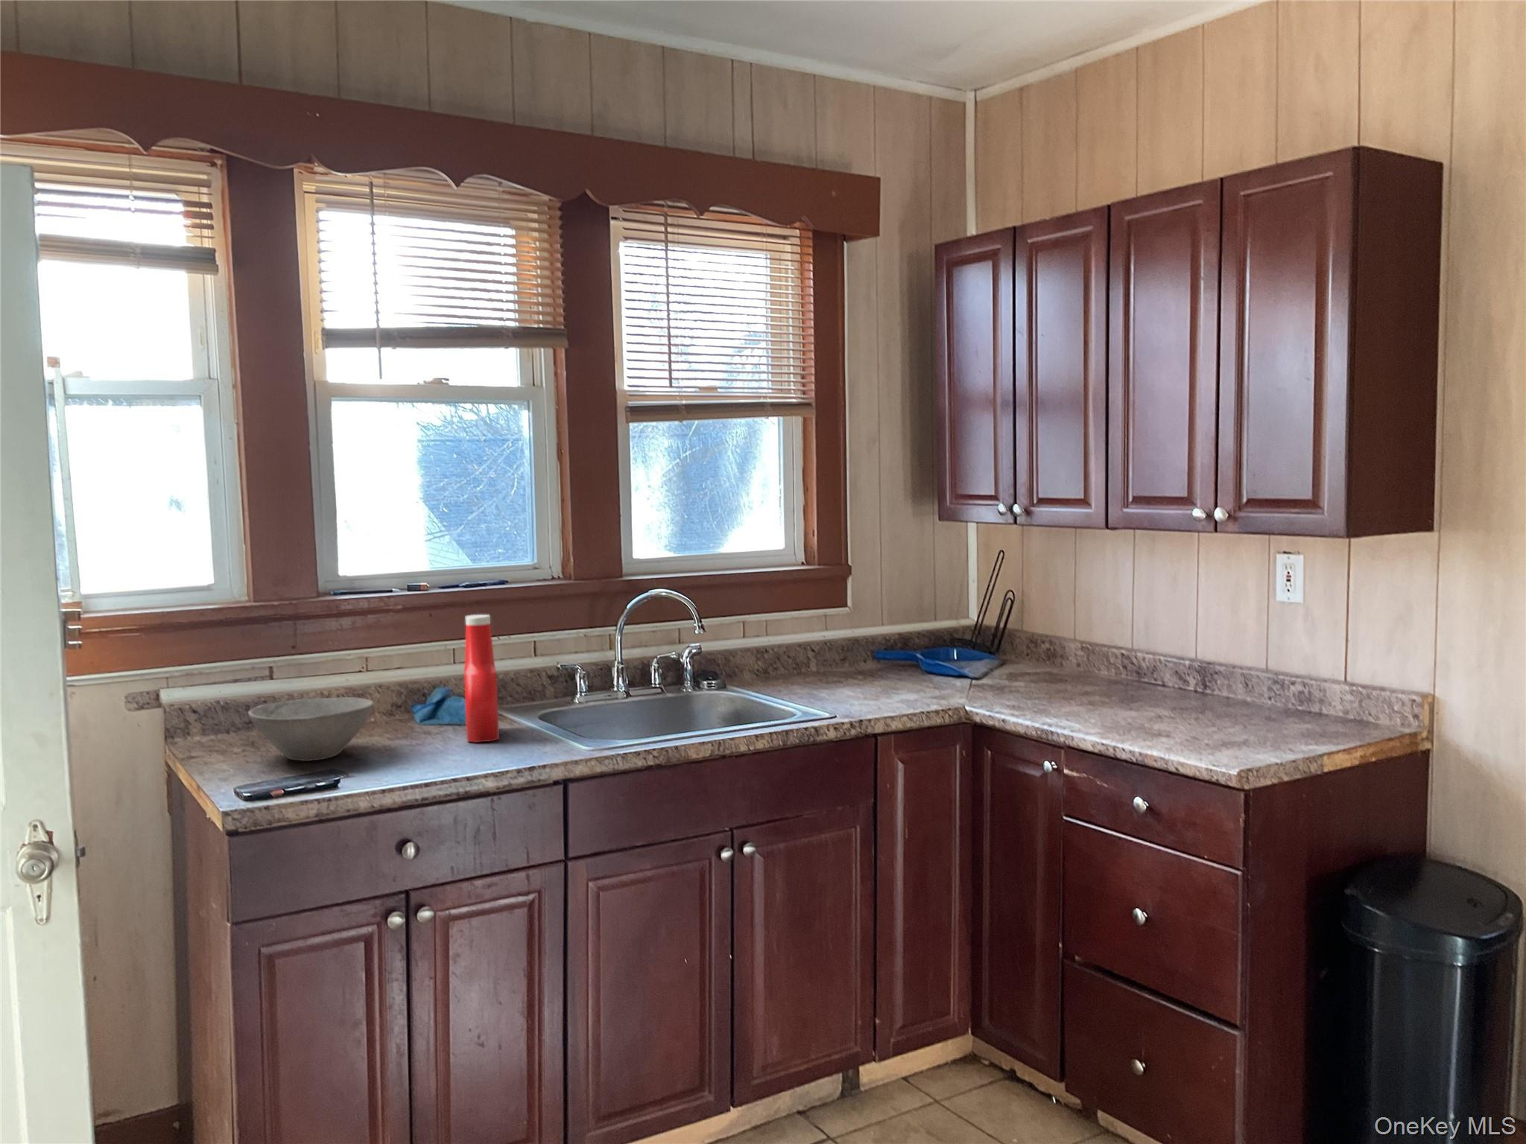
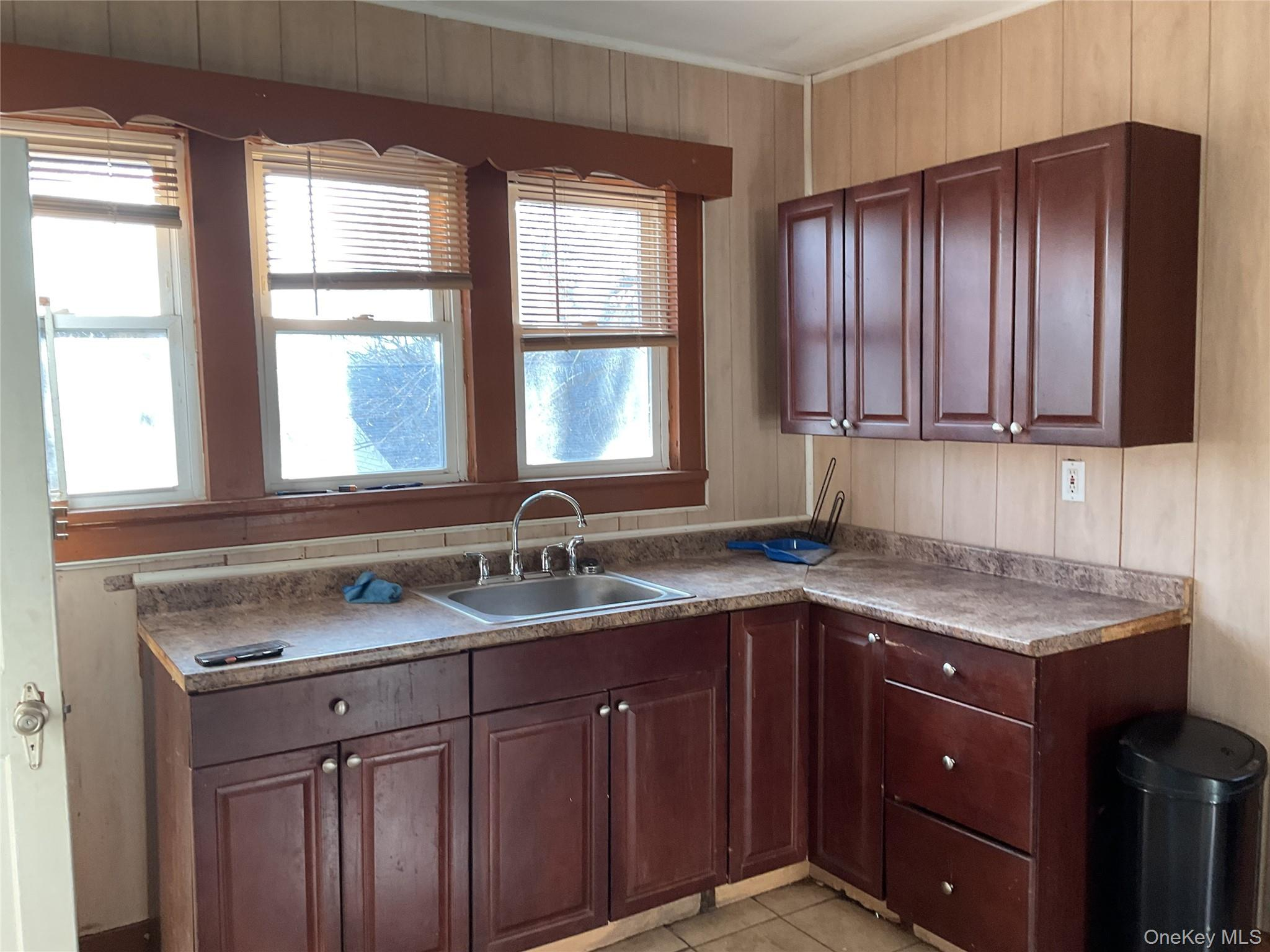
- bowl (311, 731)
- soap bottle (479, 675)
